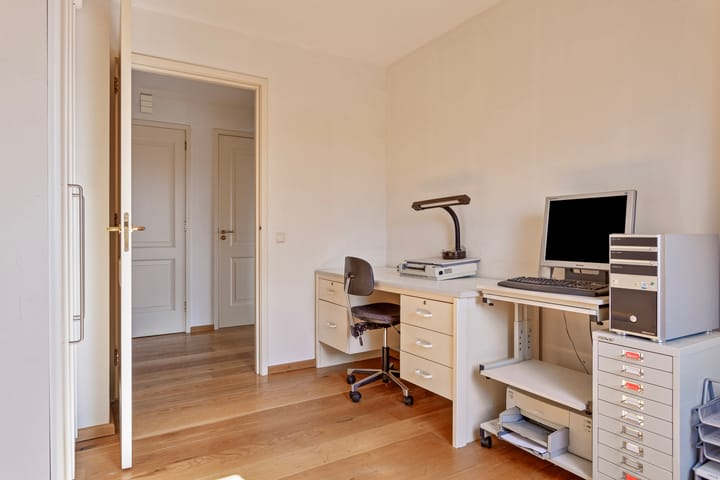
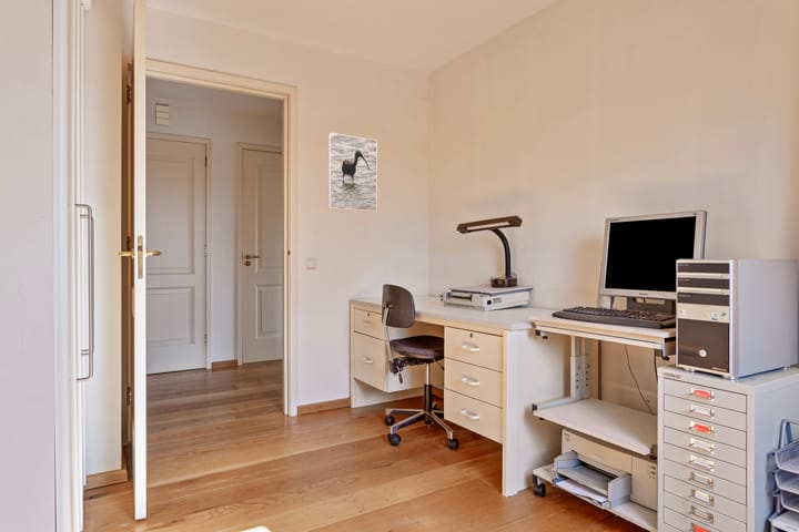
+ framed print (353, 173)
